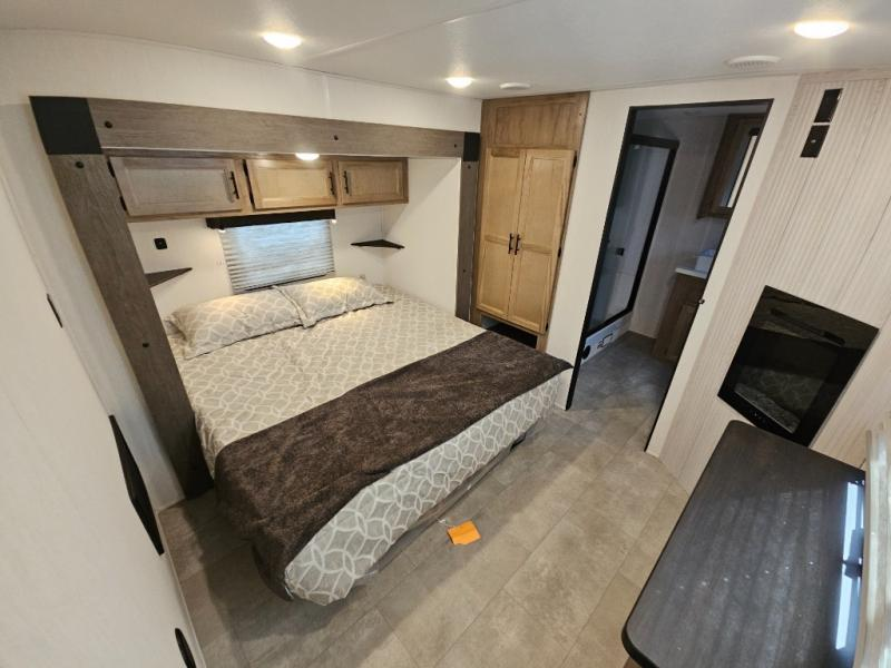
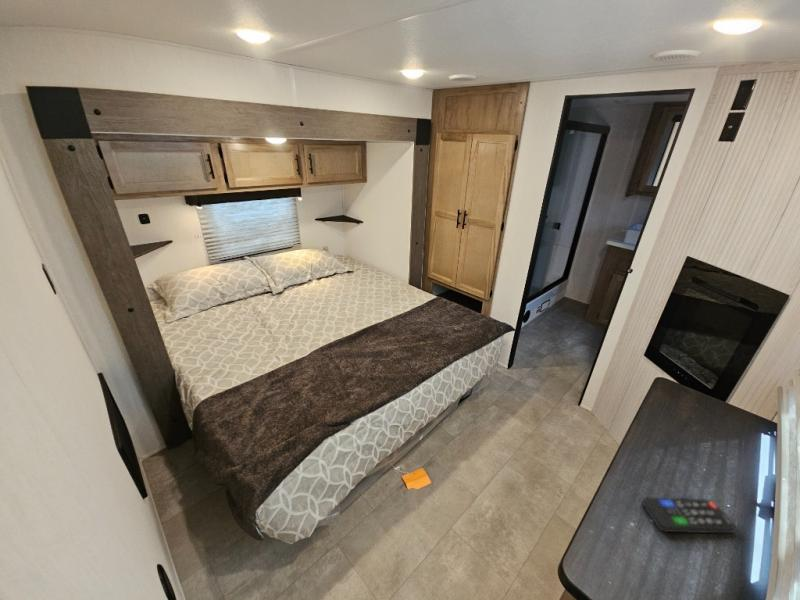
+ remote control (687, 514)
